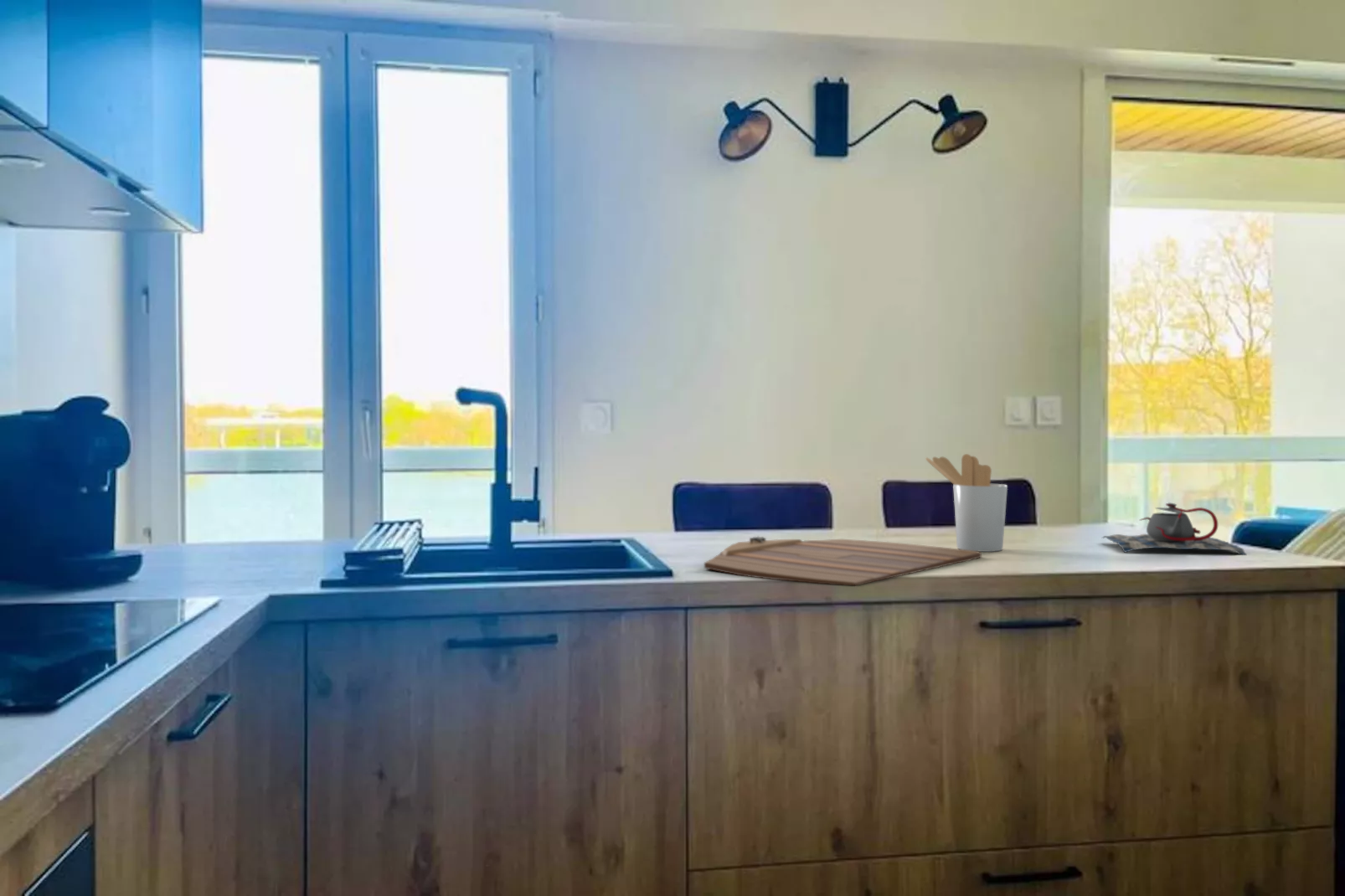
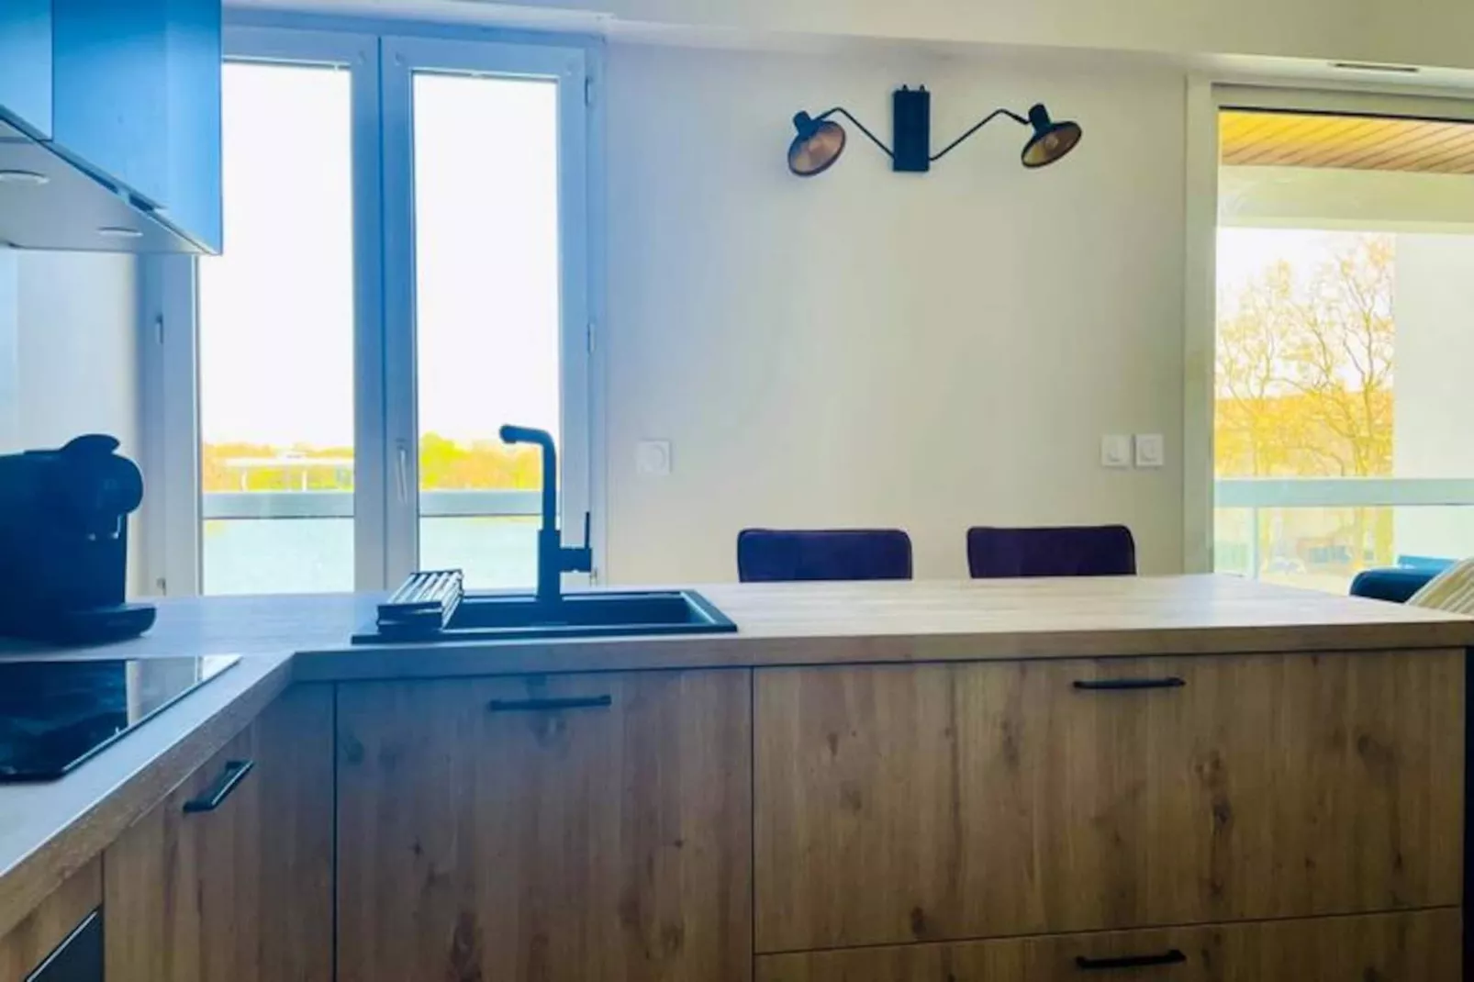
- cutting board (820, 553)
- utensil holder (966, 500)
- teapot (1169, 524)
